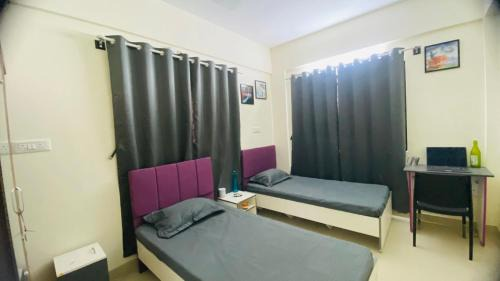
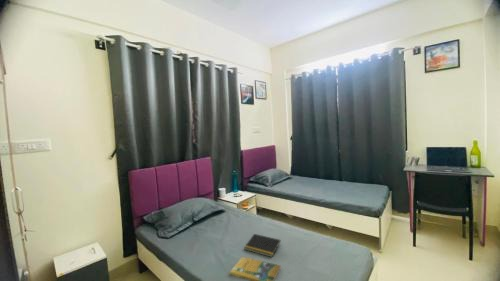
+ booklet (255, 270)
+ notepad (262, 244)
